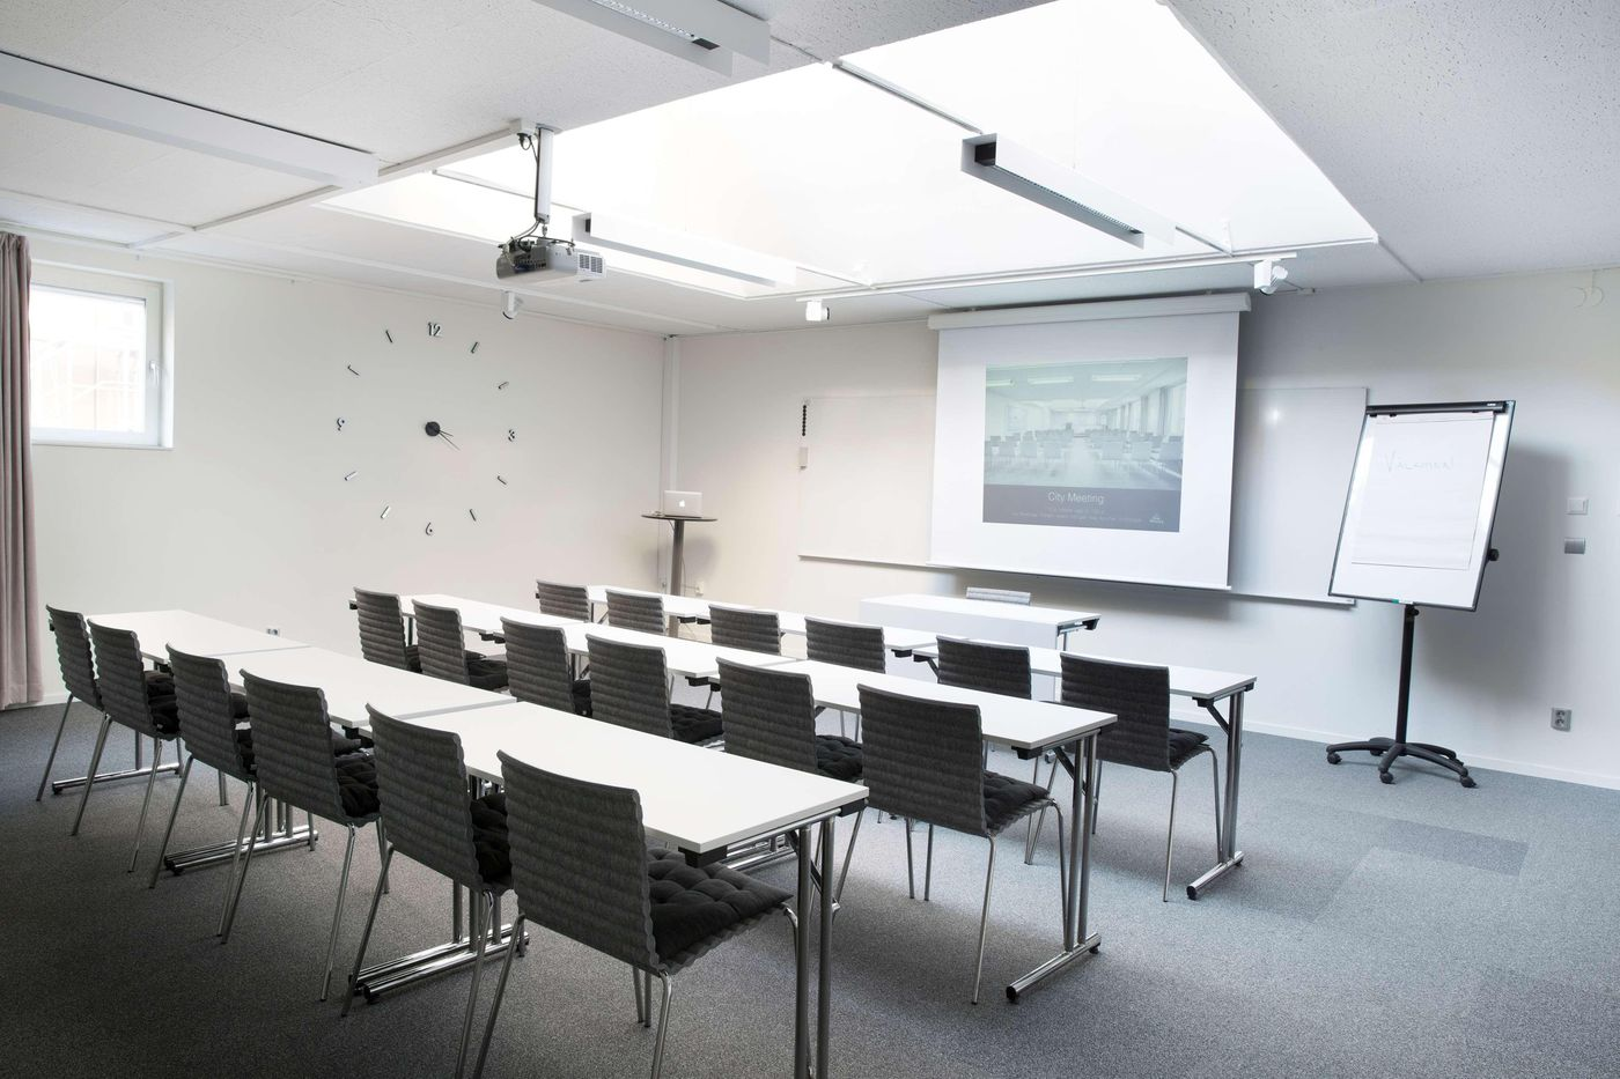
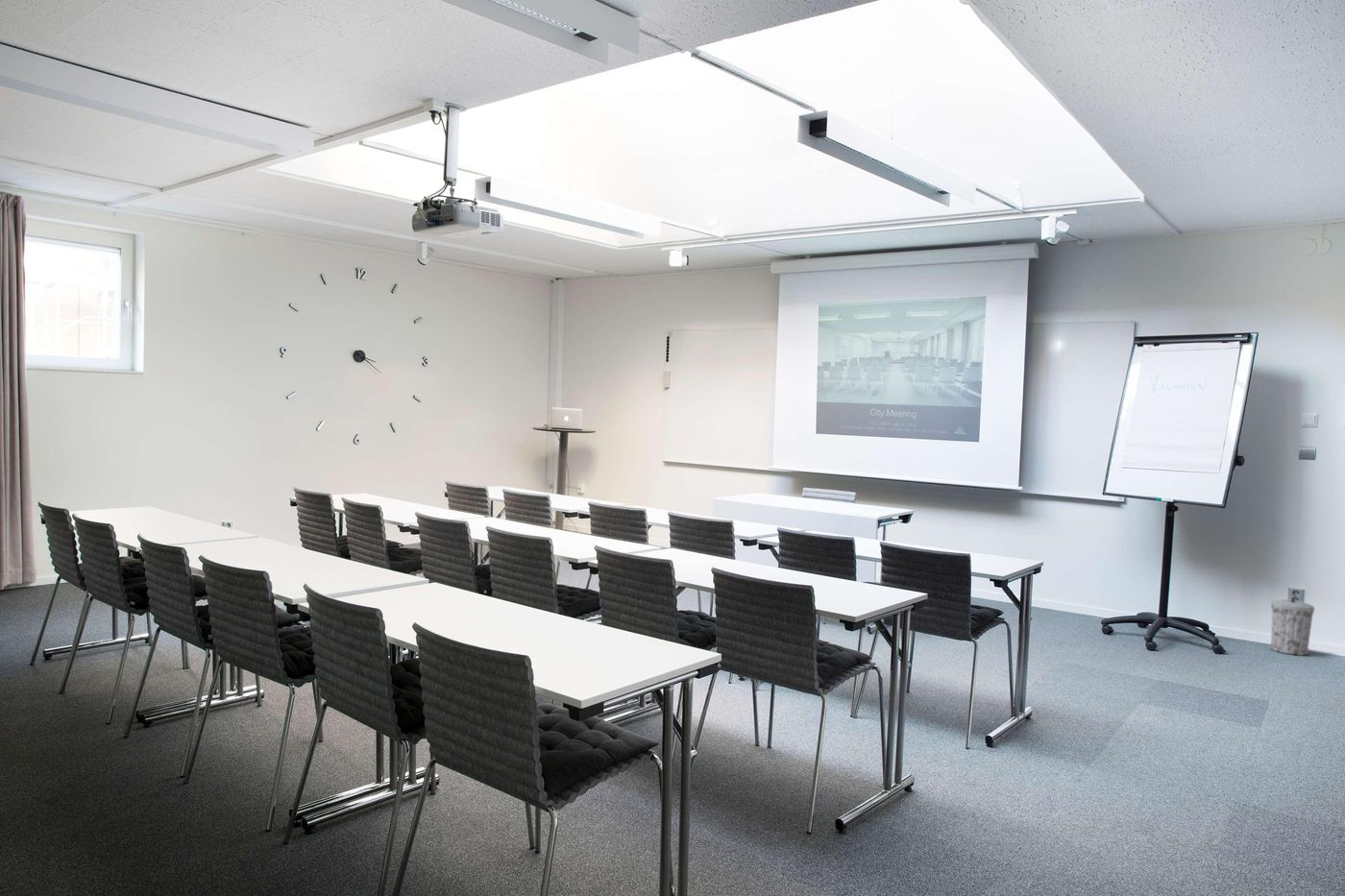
+ trash can (1290, 625)
